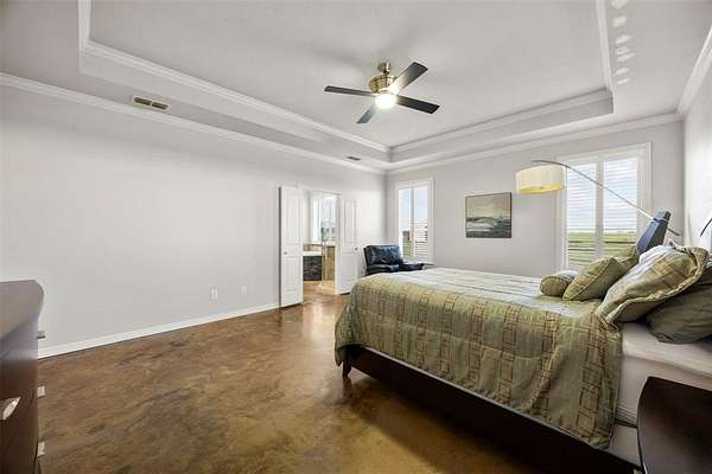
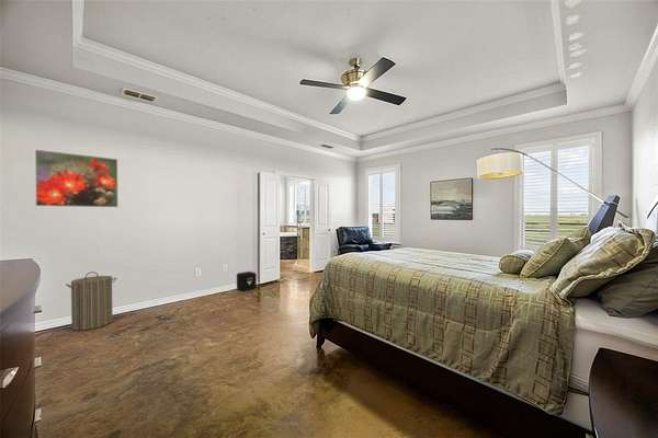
+ air purifier (247, 280)
+ laundry hamper (92, 298)
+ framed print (79, 181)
